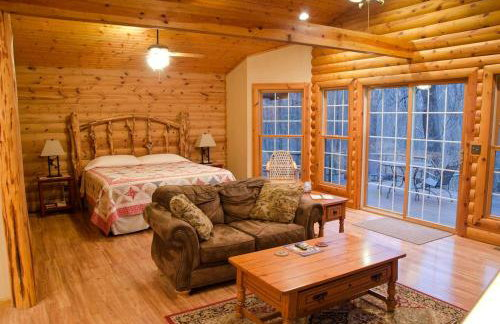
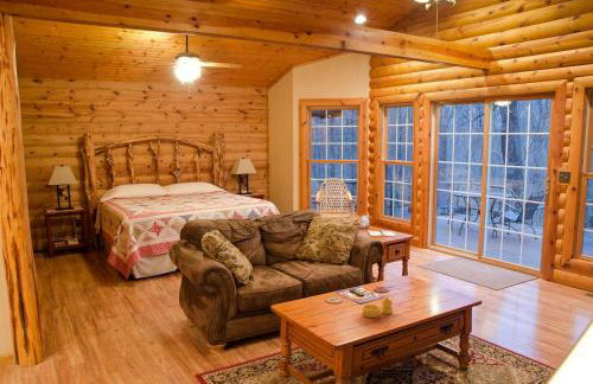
+ candle (377, 306)
